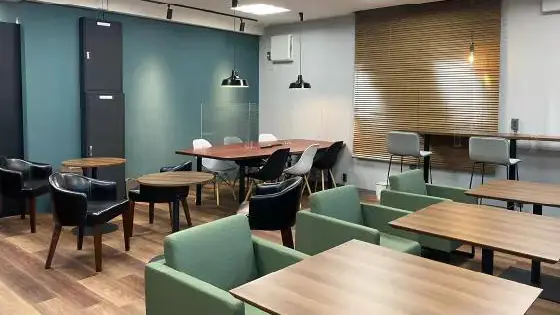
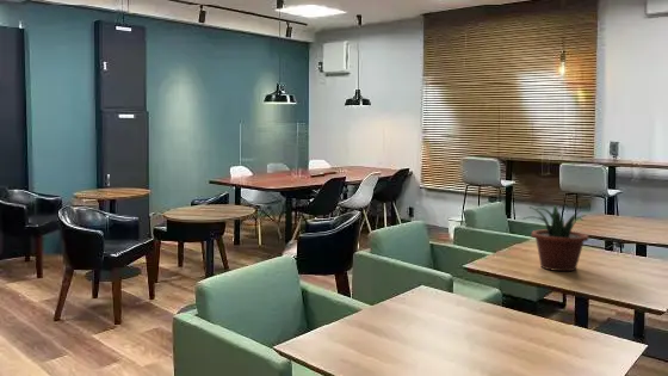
+ potted plant (553, 238)
